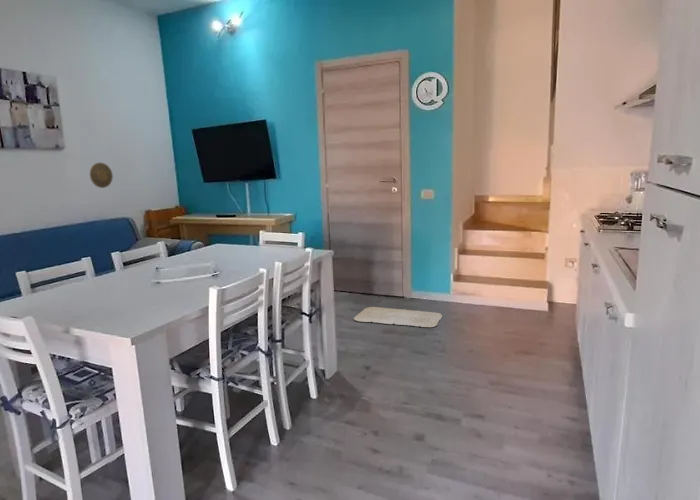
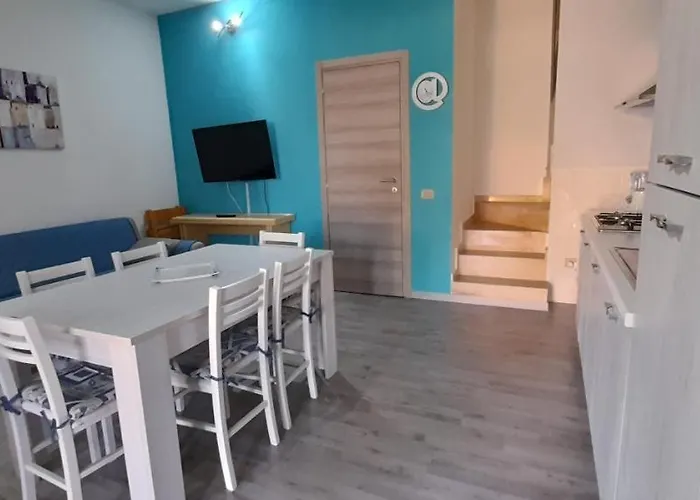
- decorative plate (102, 175)
- bath mat (398, 316)
